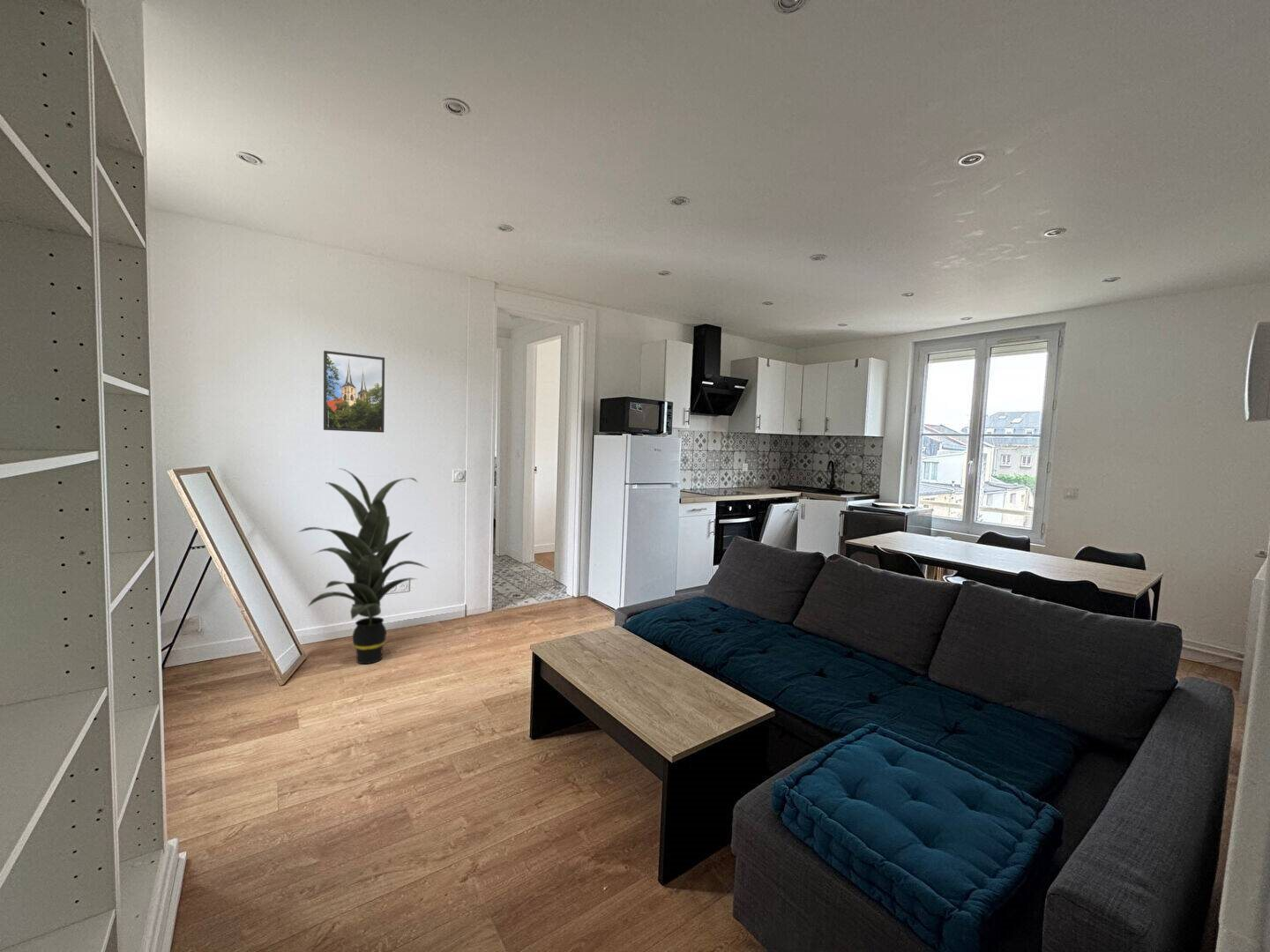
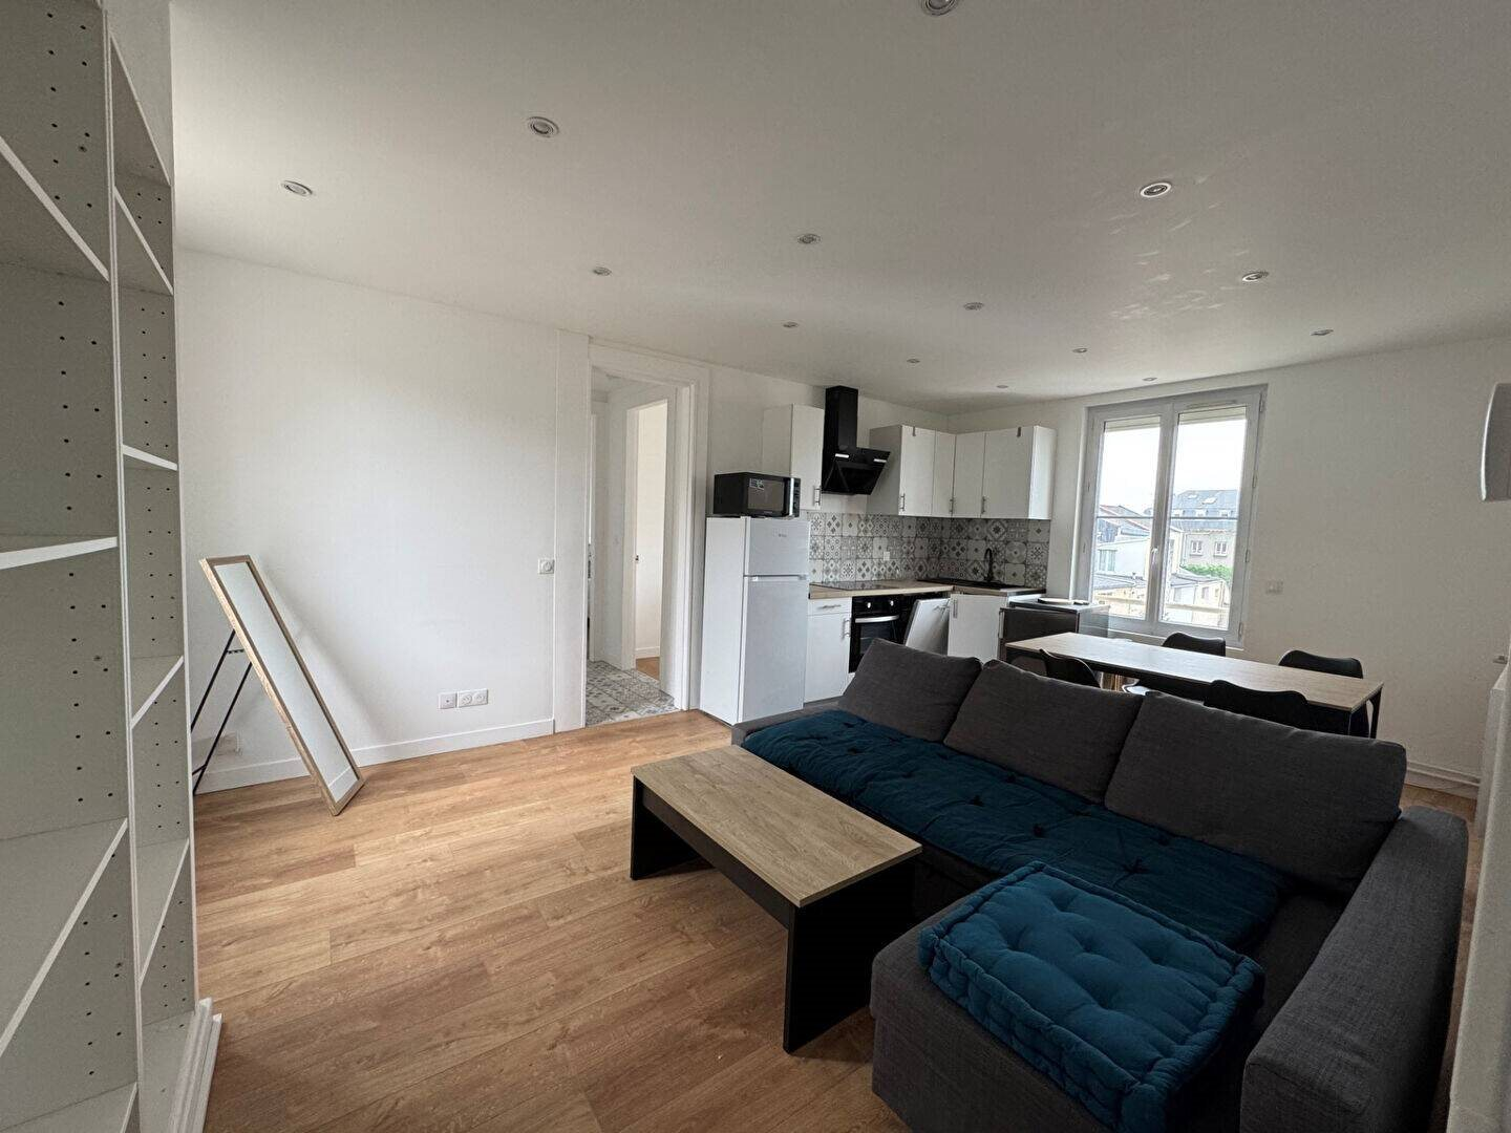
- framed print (355, 392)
- indoor plant (362, 564)
